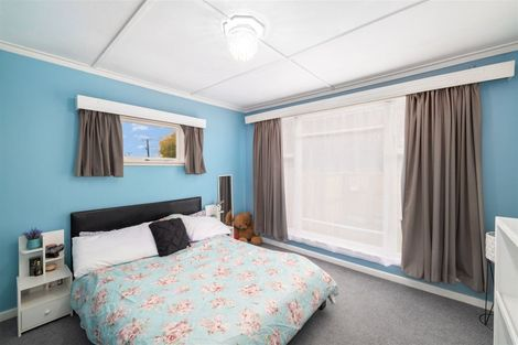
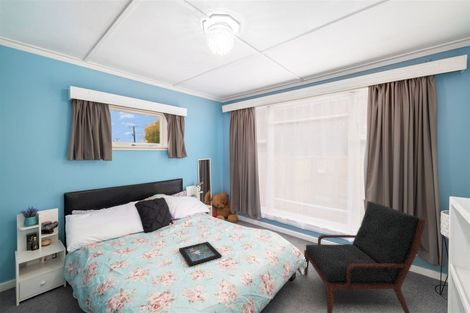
+ armchair (355, 249)
+ decorative tray (199, 252)
